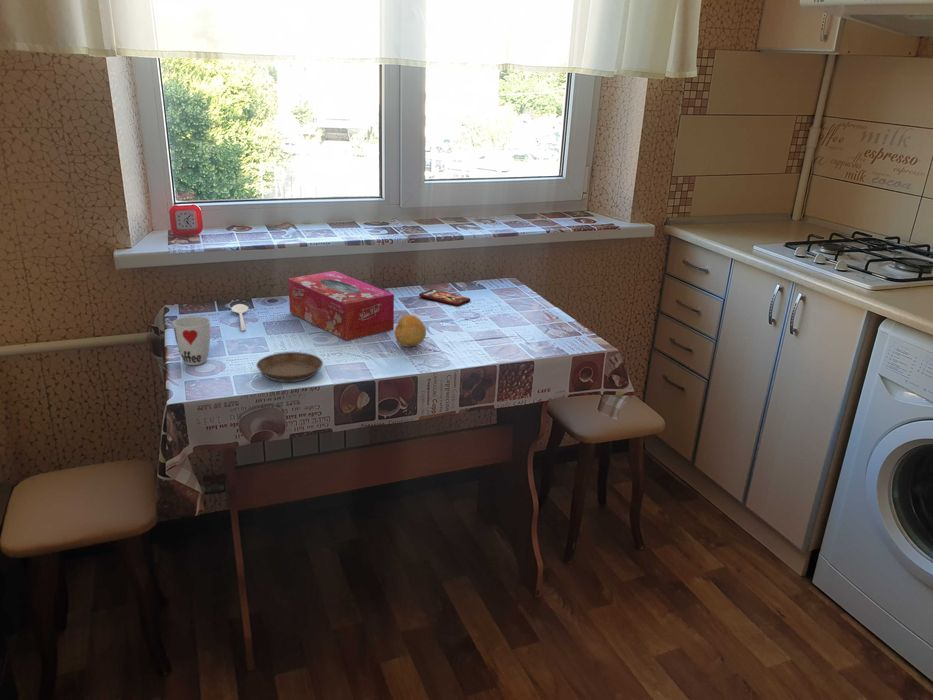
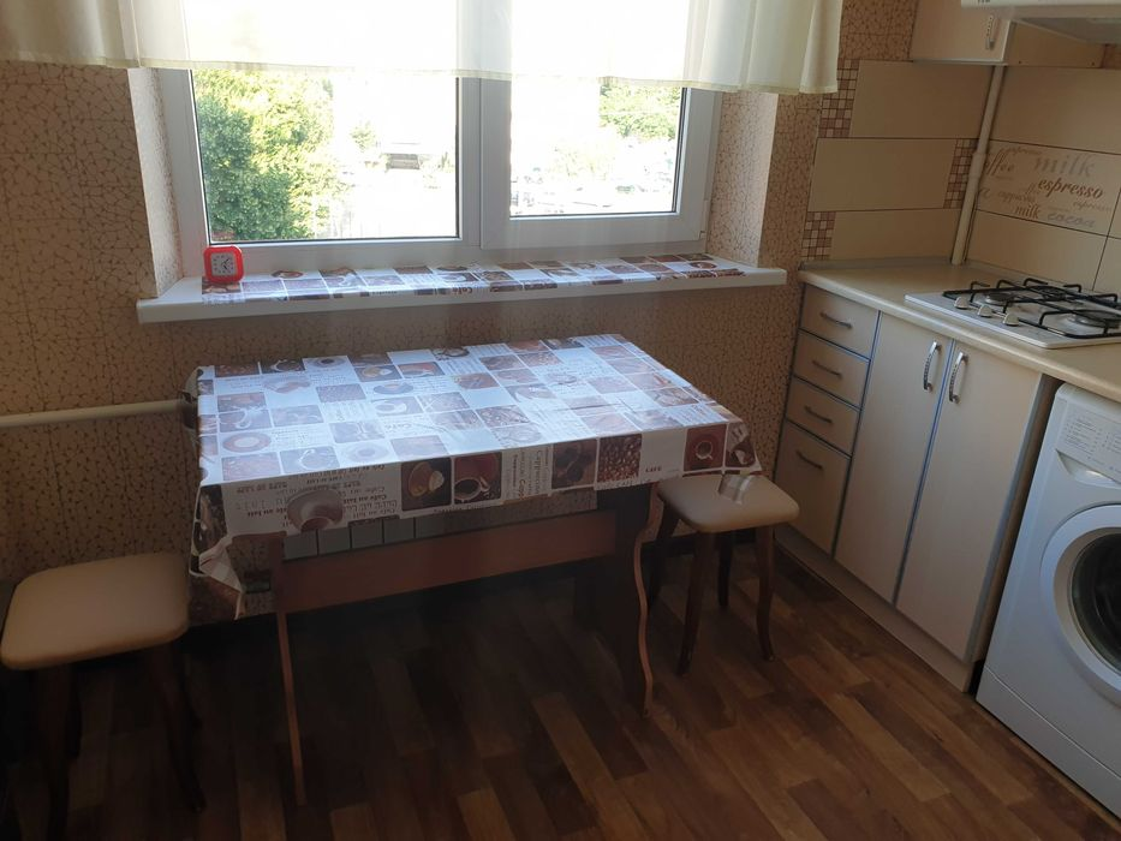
- cup (193, 341)
- tissue box (340, 303)
- stirrer (241, 316)
- smartphone (444, 297)
- fruit (410, 331)
- saucer (290, 368)
